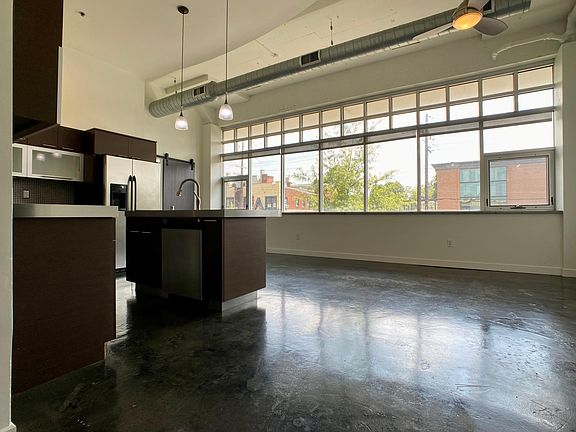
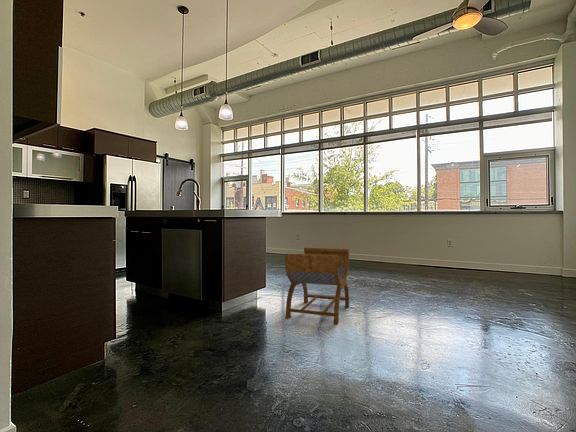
+ stool (319, 281)
